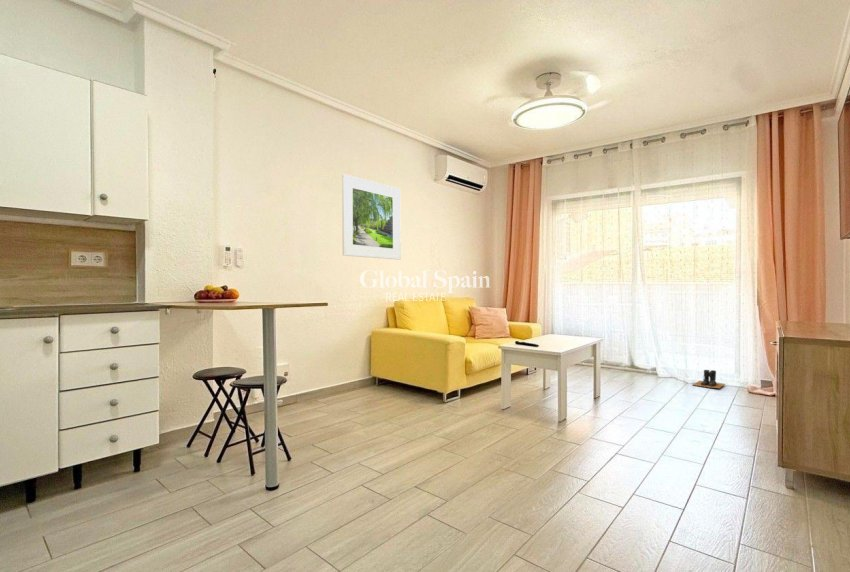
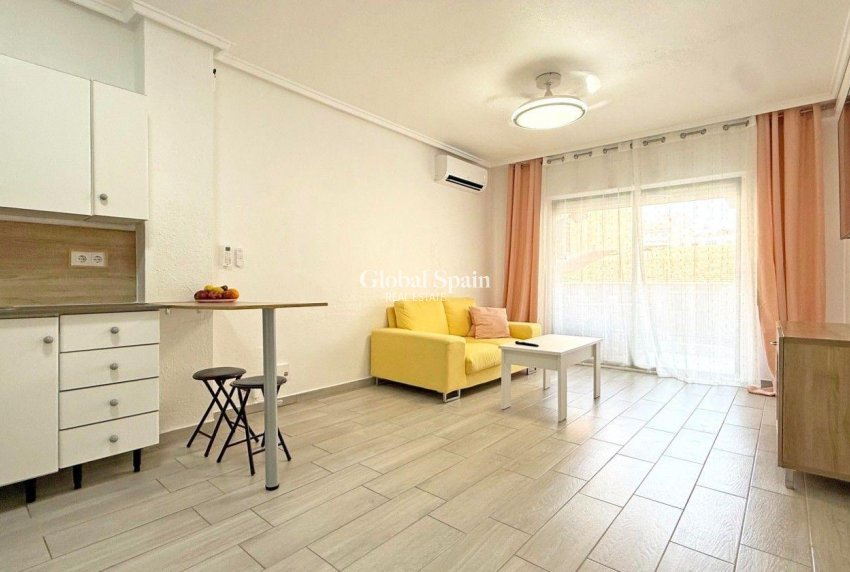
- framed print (373, 219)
- boots (708, 378)
